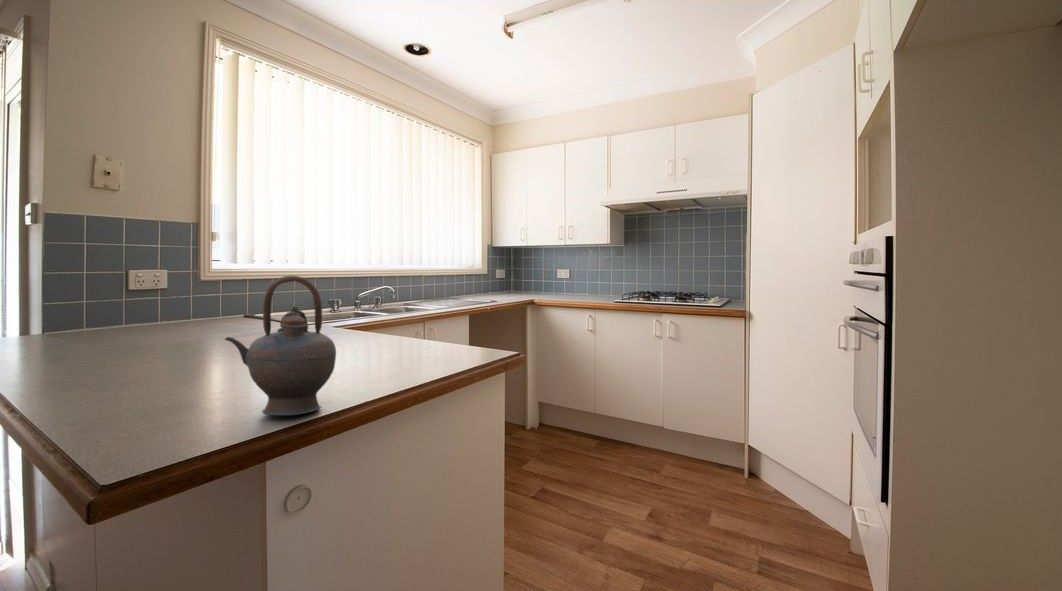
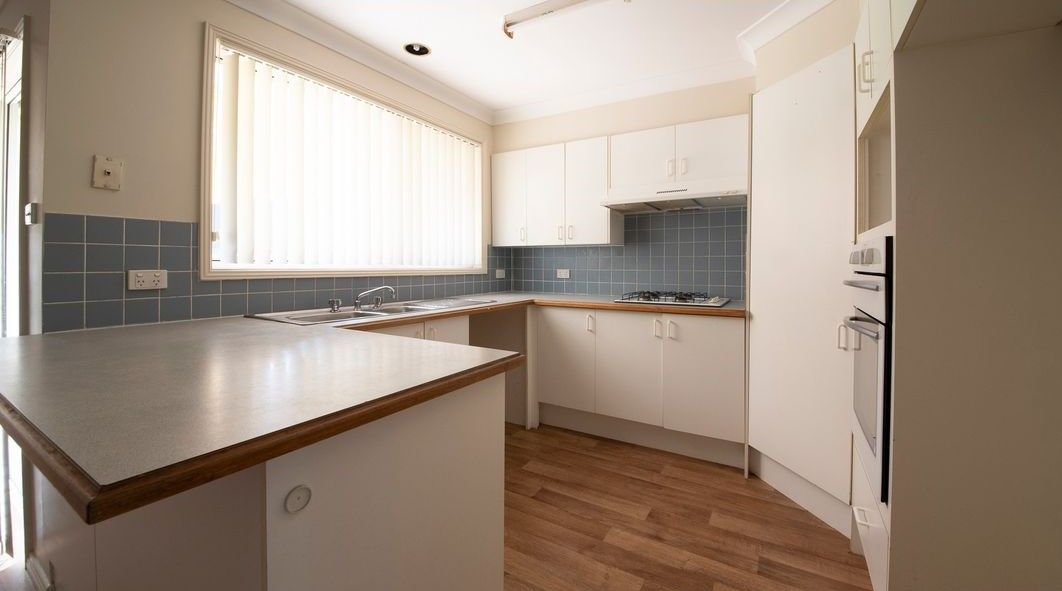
- teapot (283, 344)
